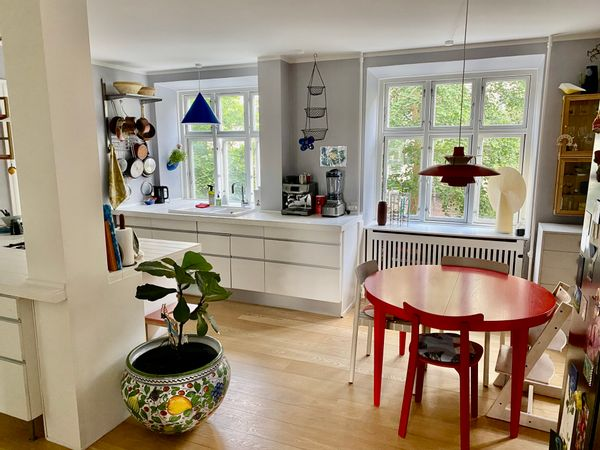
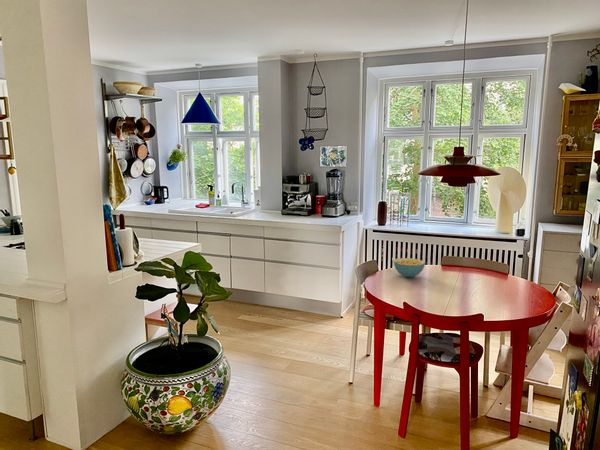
+ cereal bowl (408, 268)
